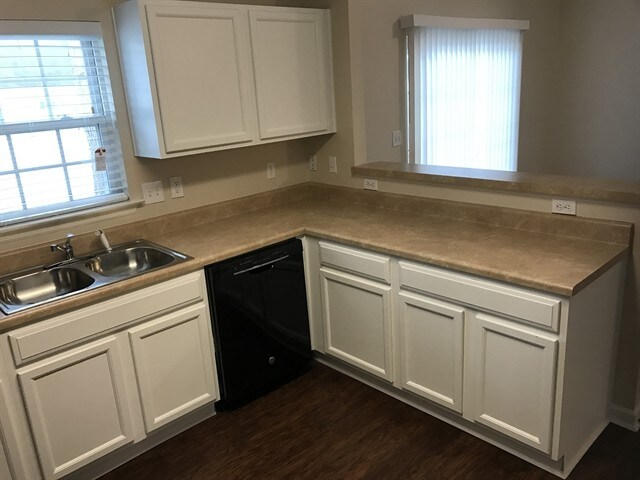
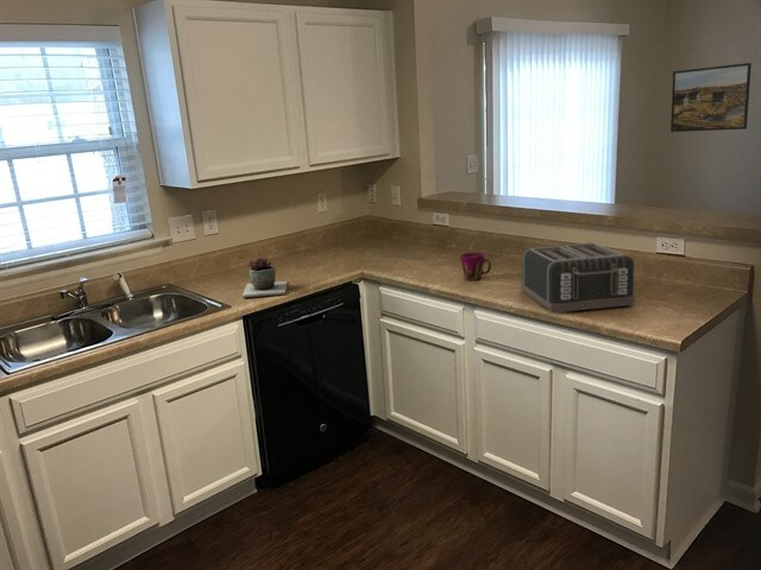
+ succulent plant (263, 273)
+ toaster (577, 276)
+ cup (476, 266)
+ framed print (709, 99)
